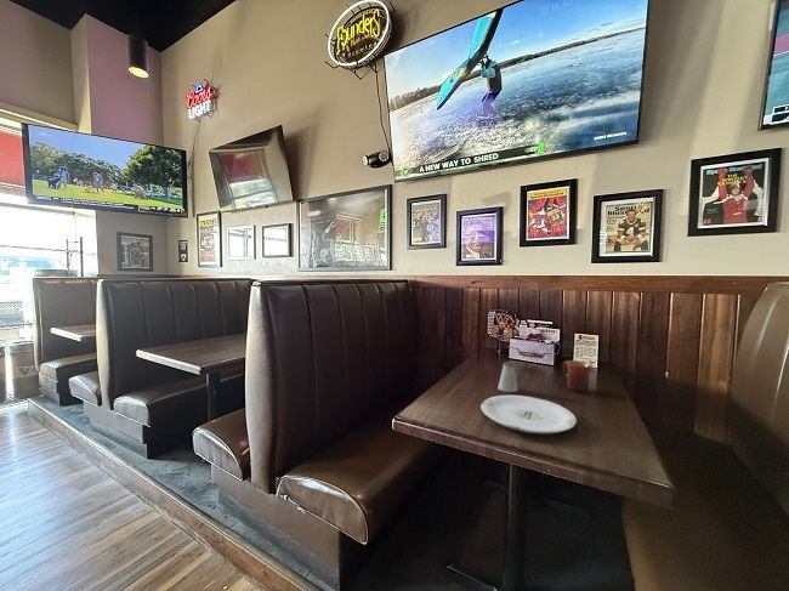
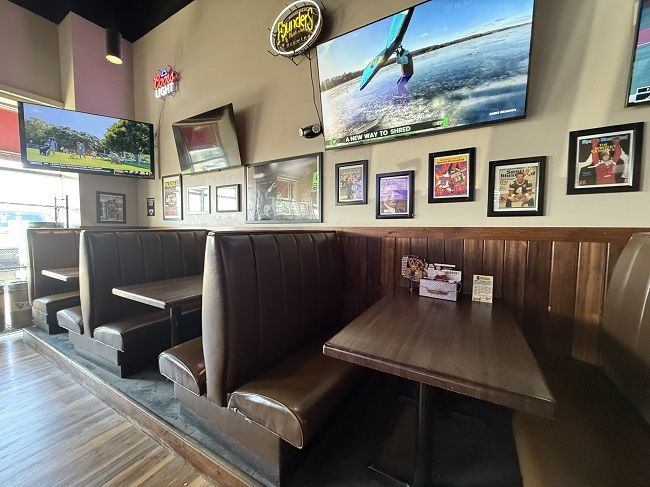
- mug (575, 375)
- saltshaker (507, 376)
- plate (526, 414)
